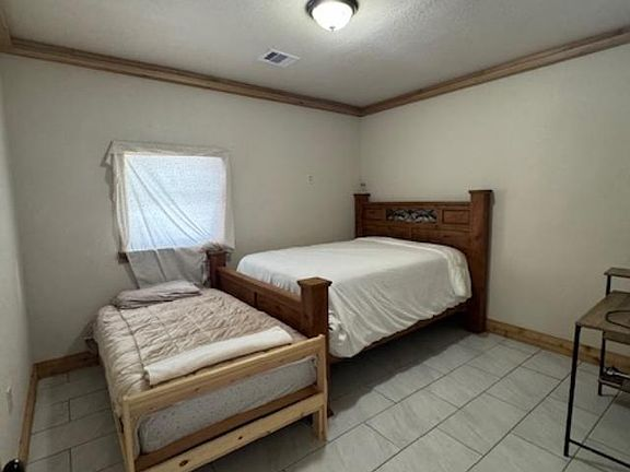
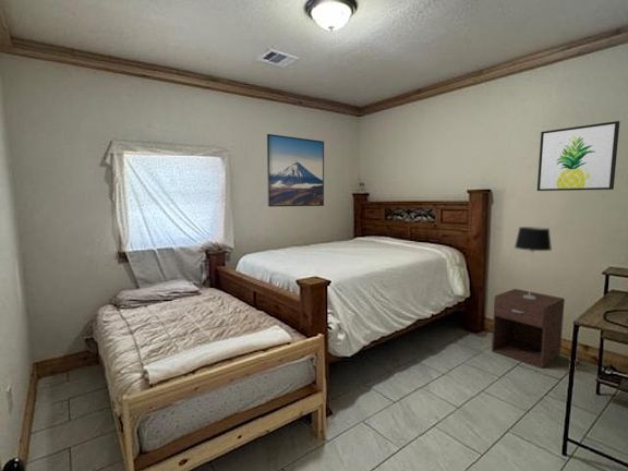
+ nightstand (526, 325)
+ wall art (575, 158)
+ table lamp (531, 262)
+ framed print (297, 172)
